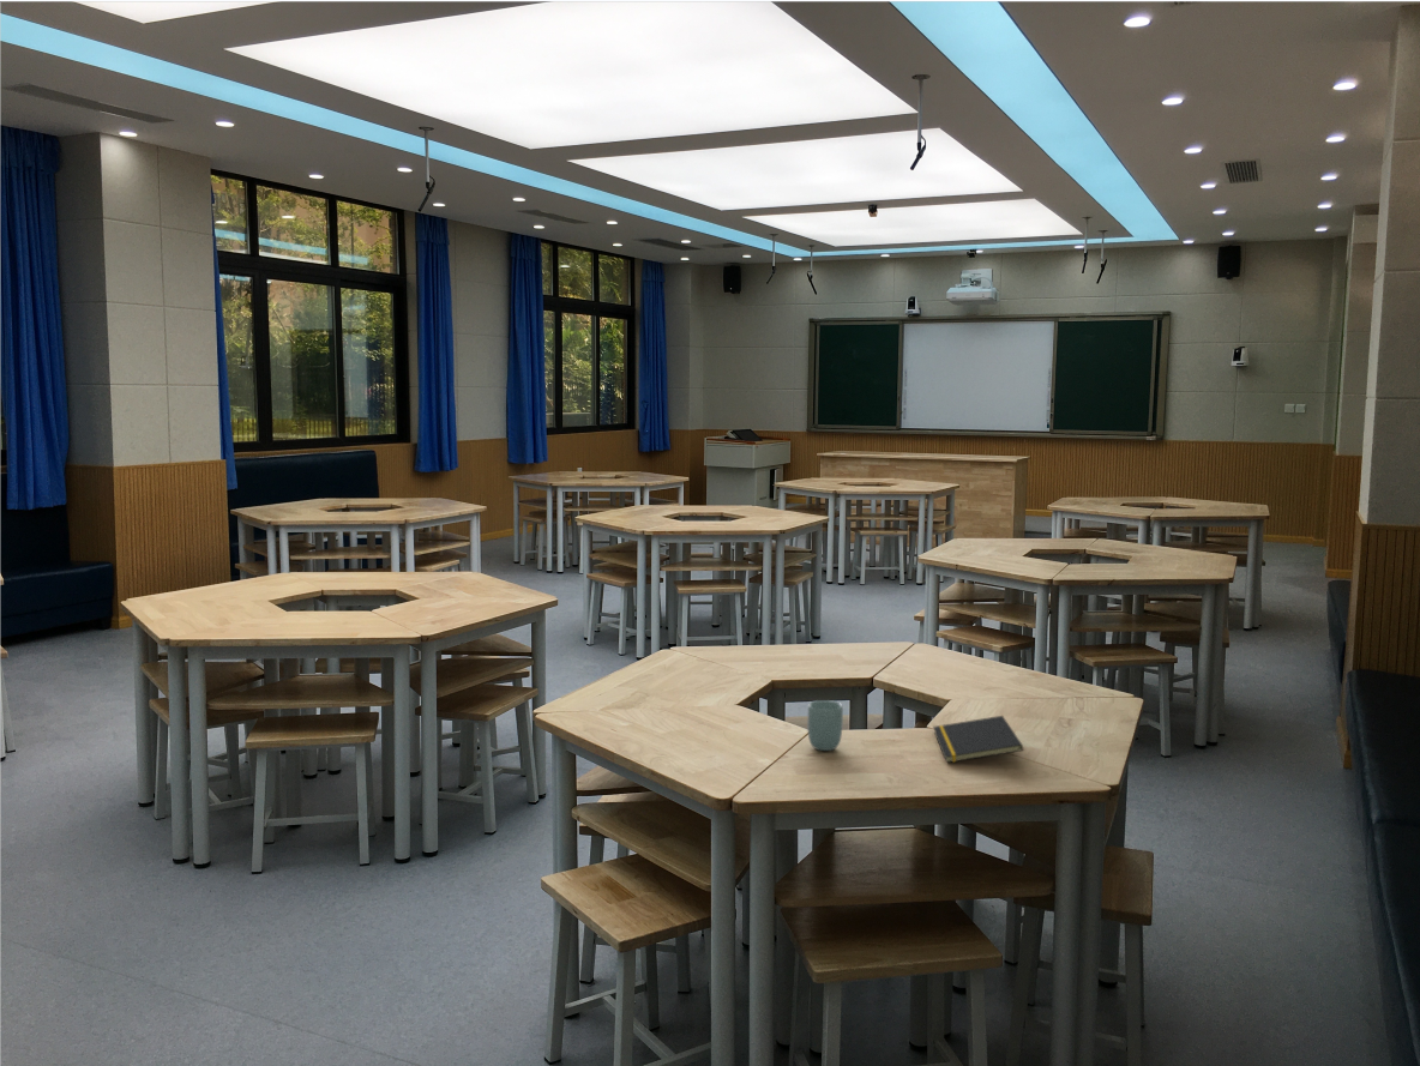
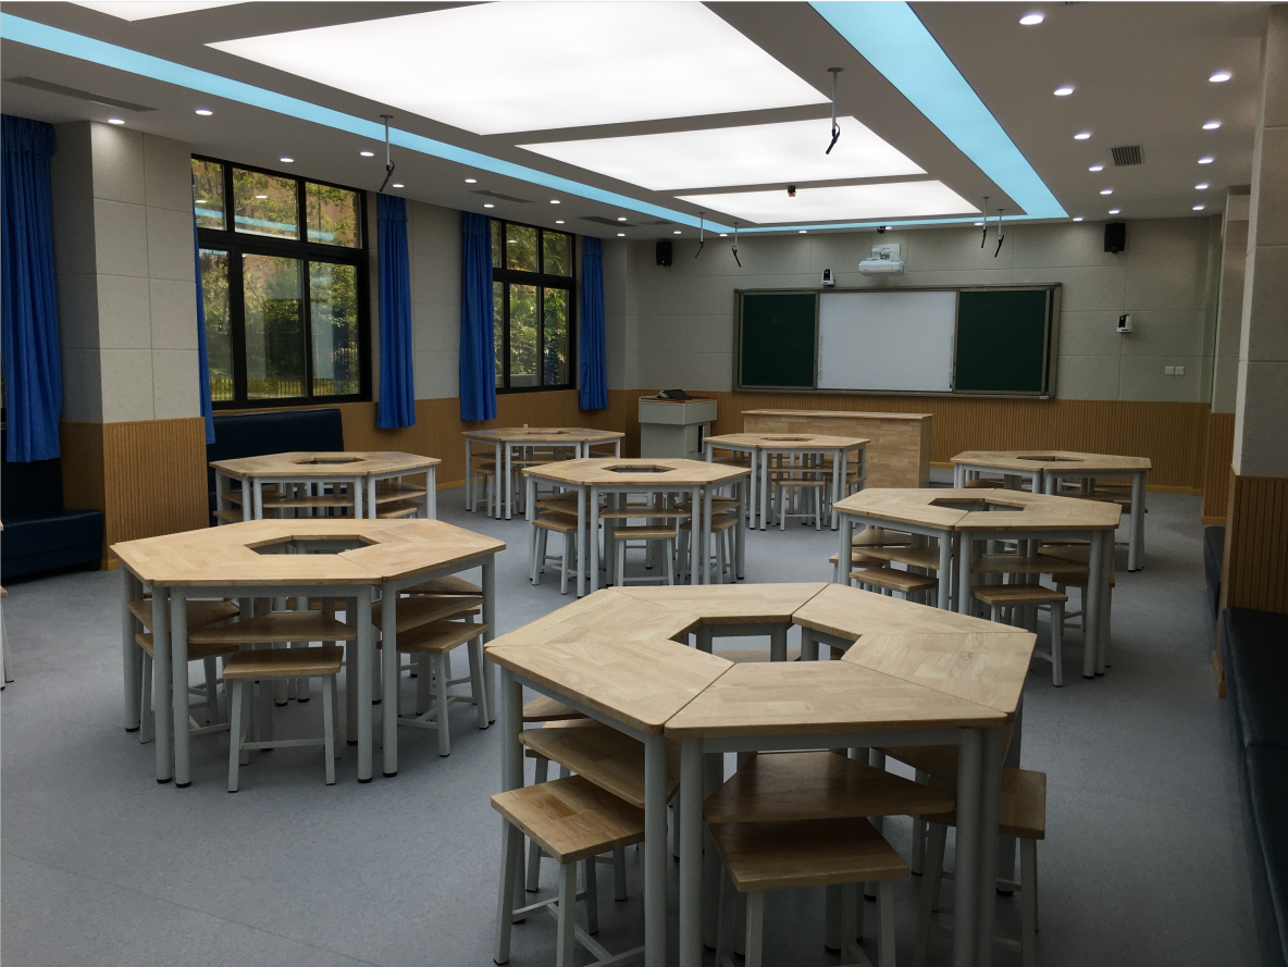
- notepad (975, 737)
- cup (824, 727)
